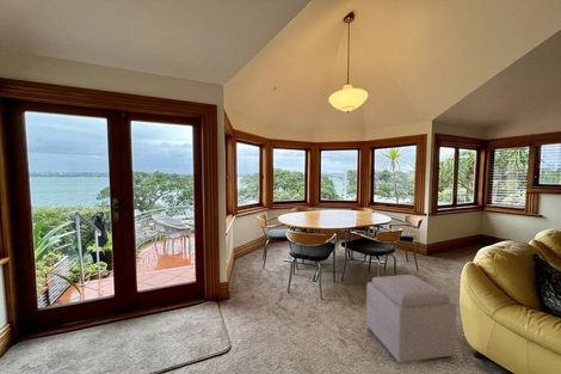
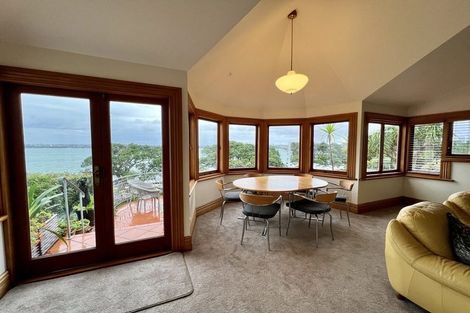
- ottoman (407, 312)
